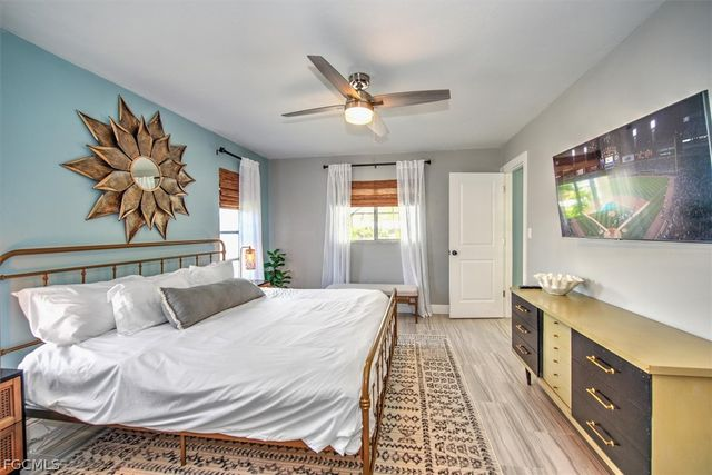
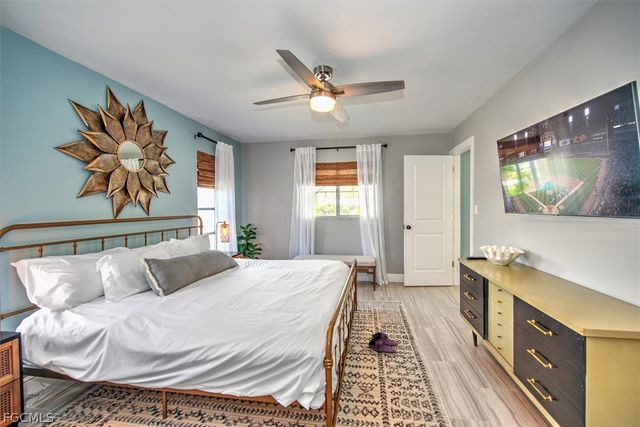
+ slippers (382, 340)
